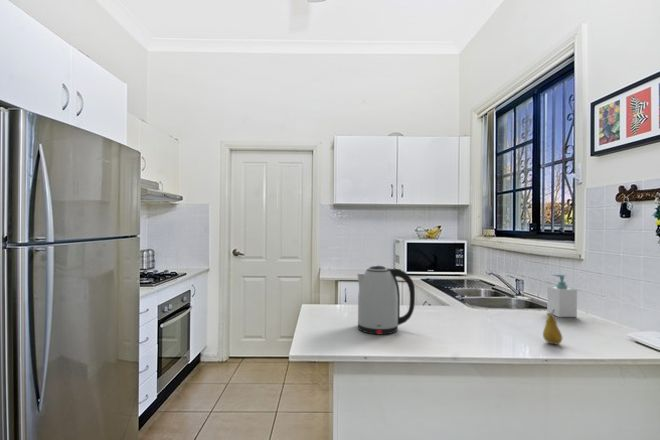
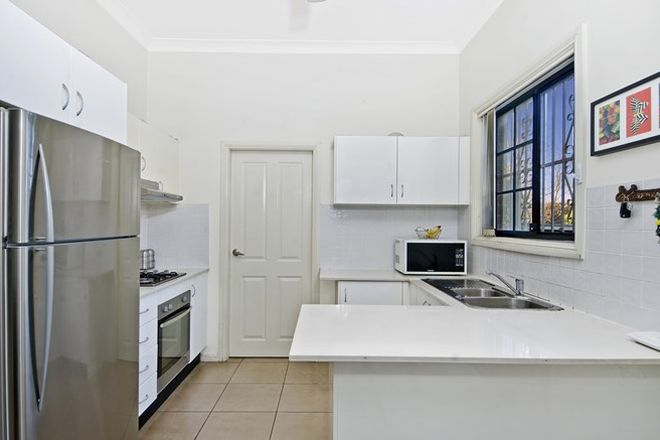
- fruit (552, 326)
- kettle (385, 297)
- soap bottle (561, 294)
